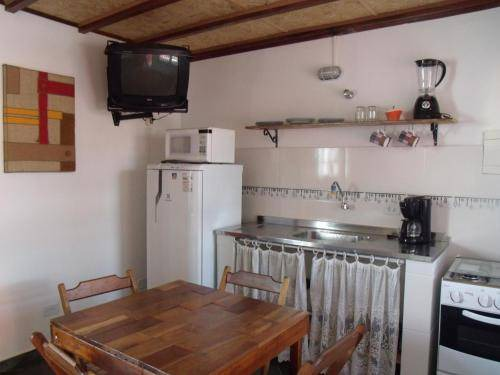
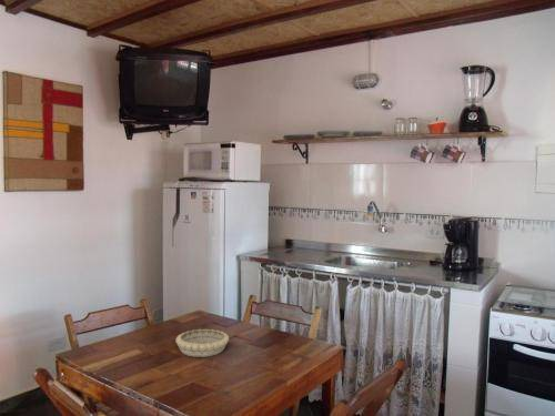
+ decorative bowl (202, 342)
